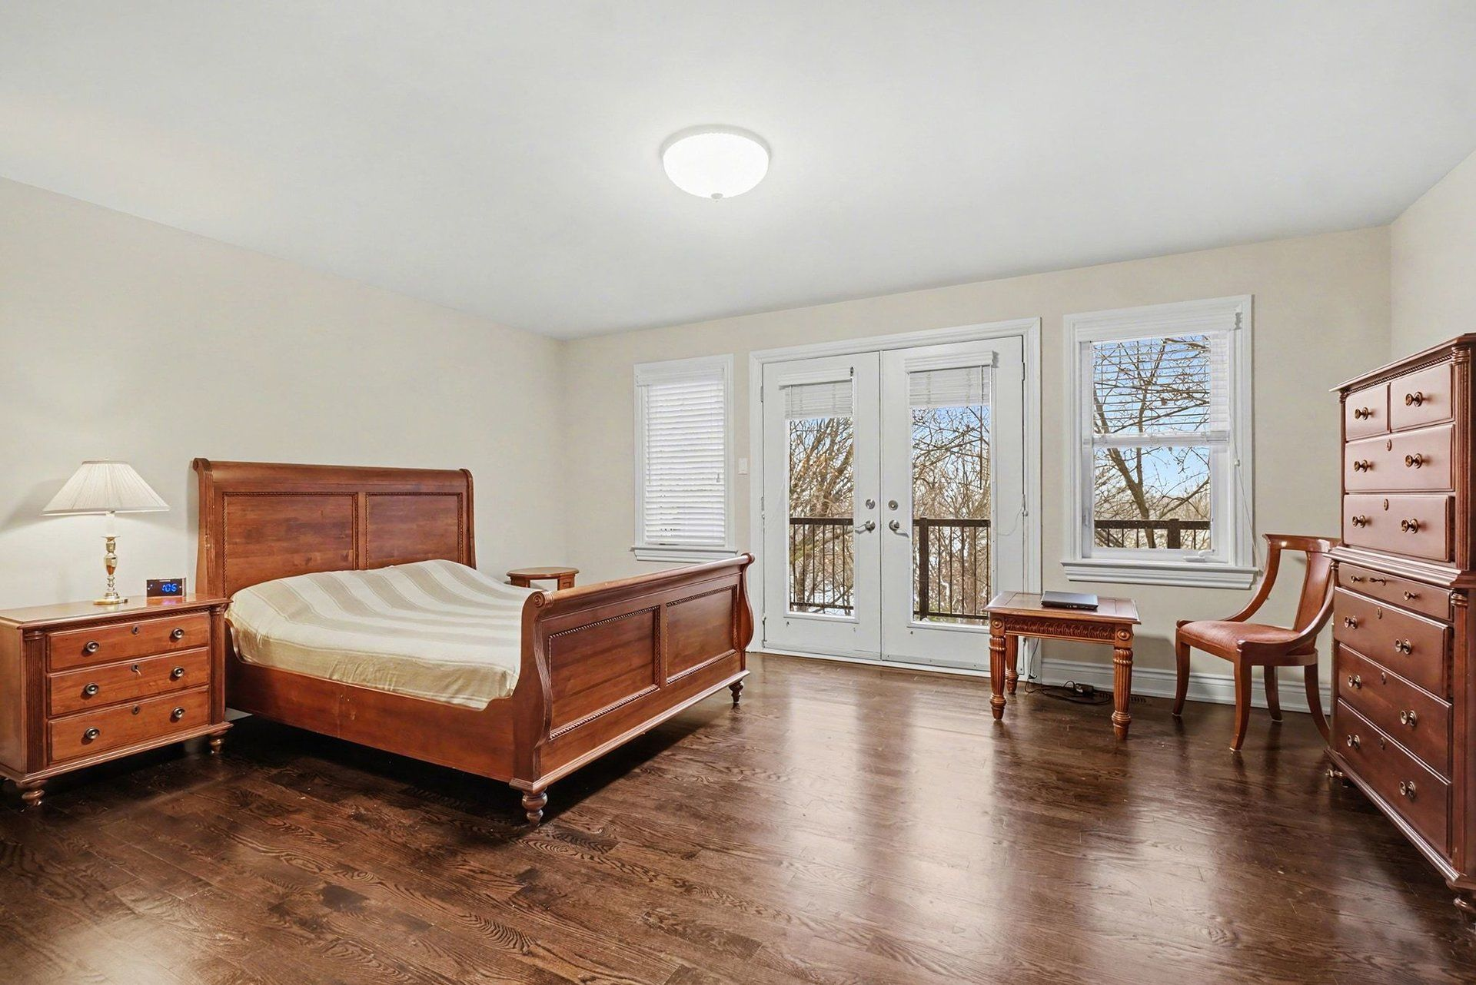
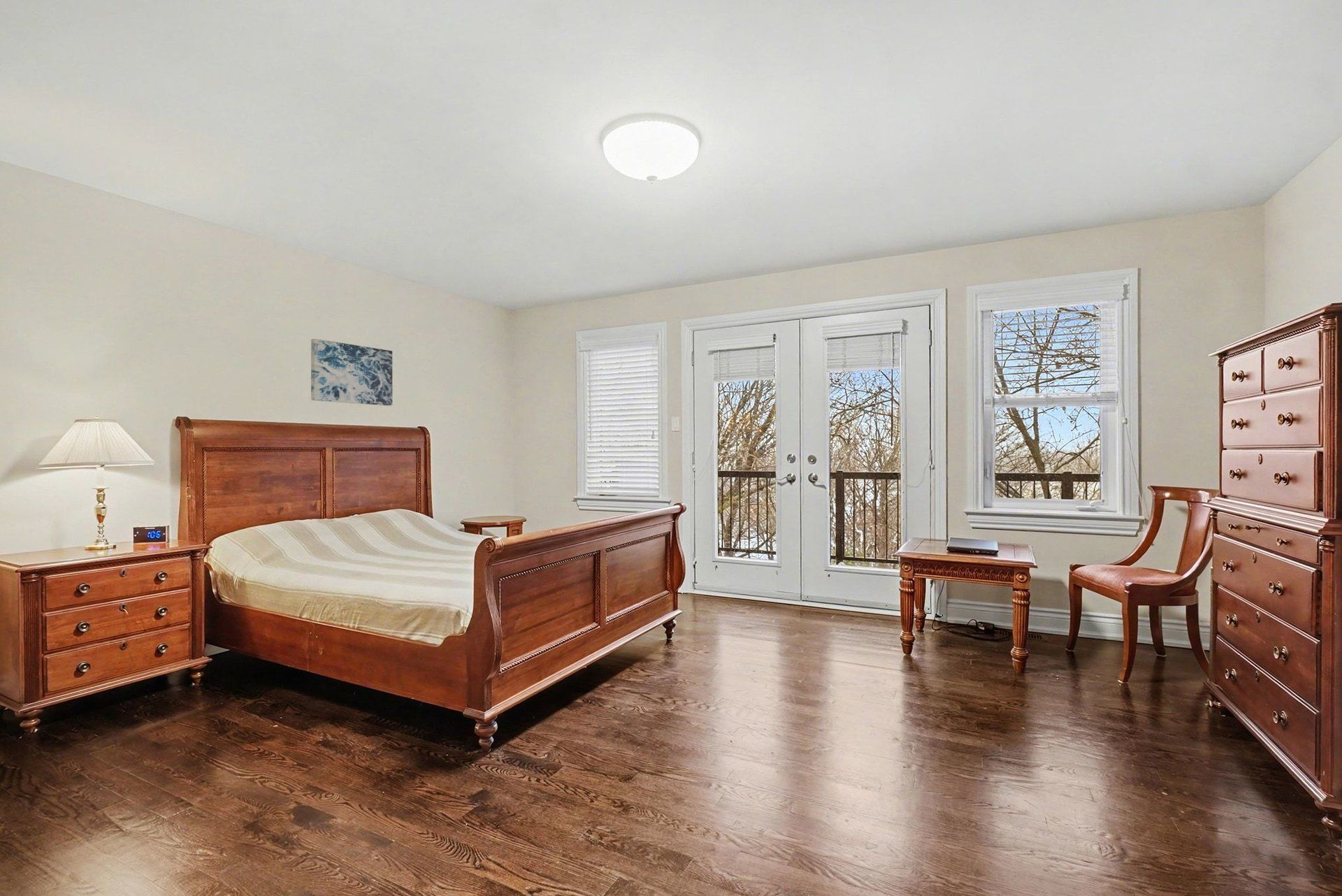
+ wall art (354, 374)
